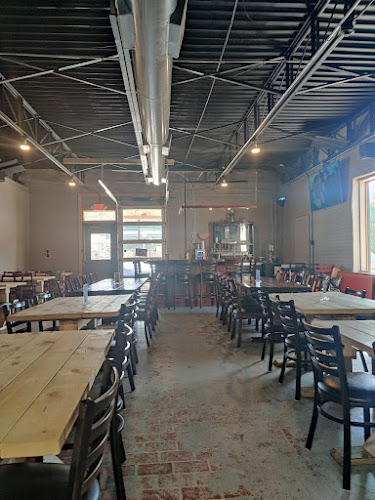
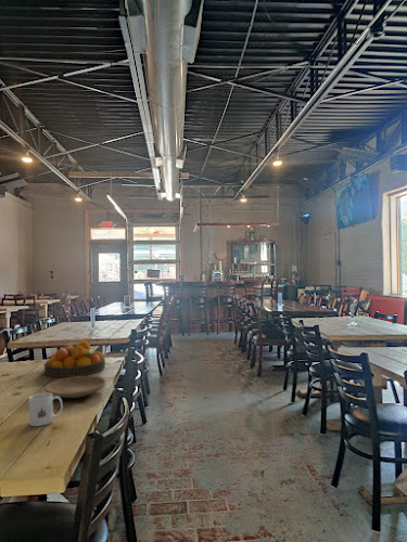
+ plate (76, 388)
+ mug (46, 408)
+ fruit bowl (75, 357)
